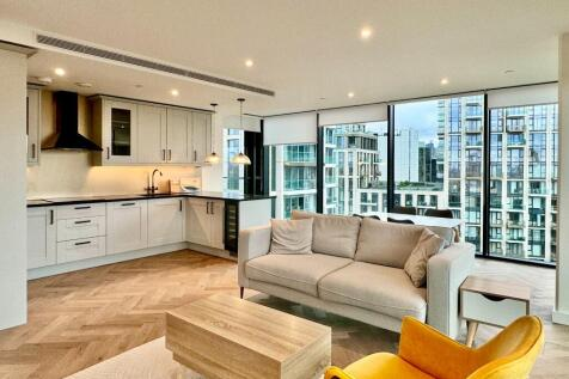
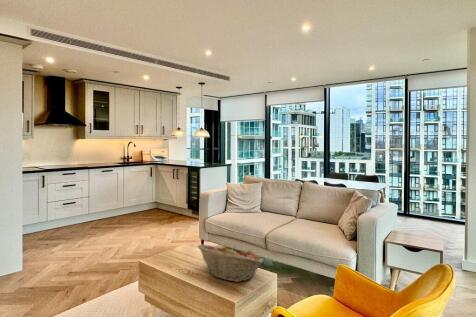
+ fruit basket (229, 258)
